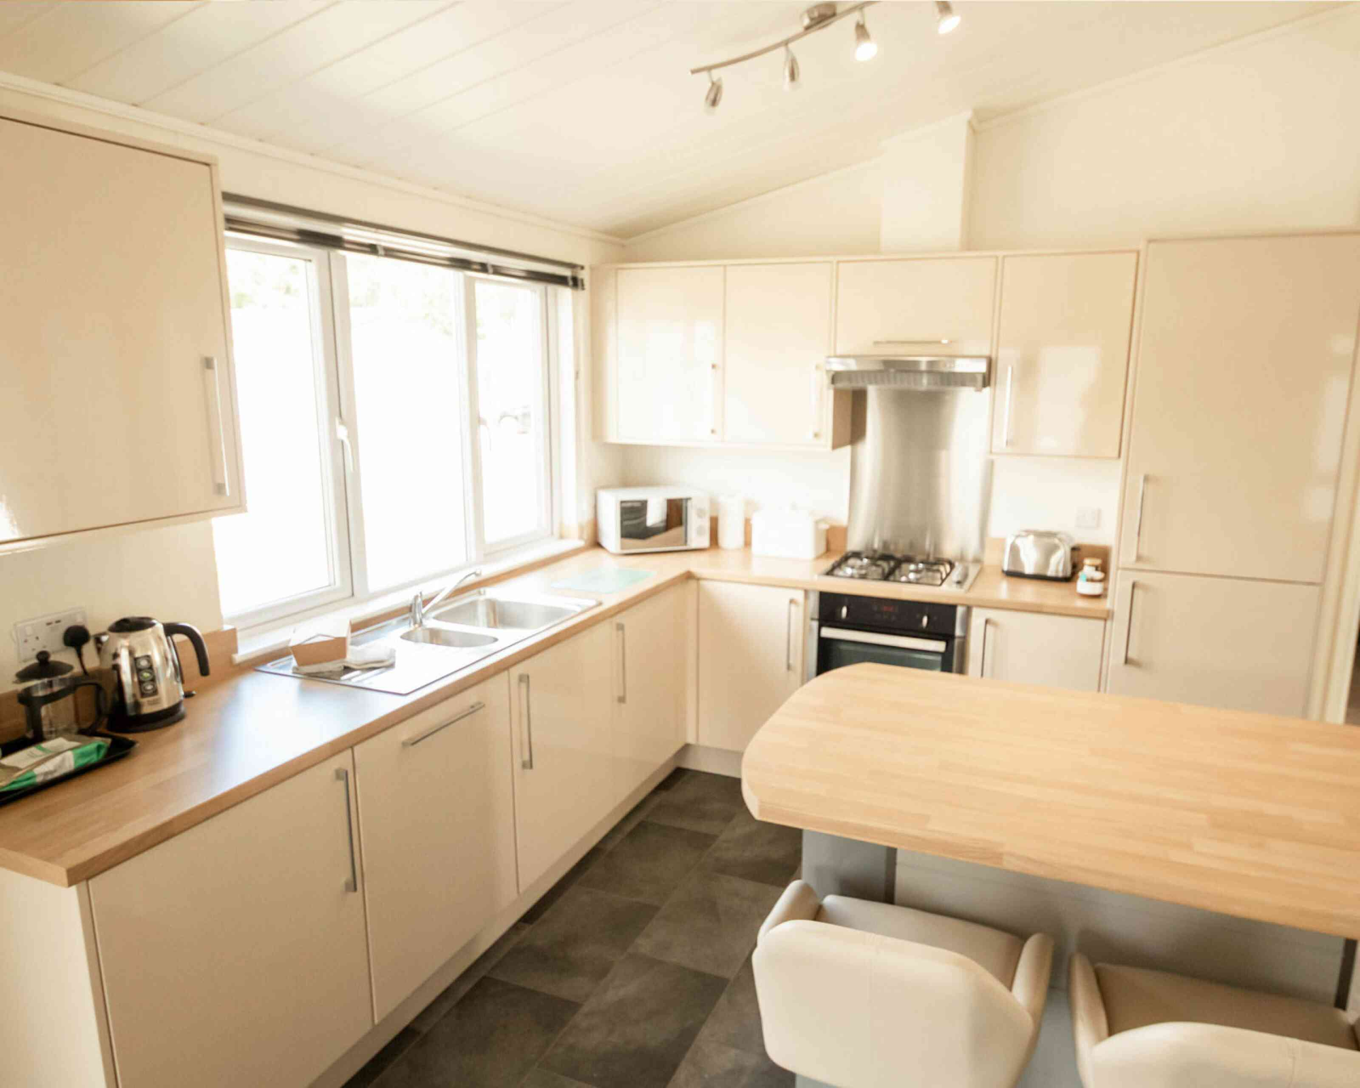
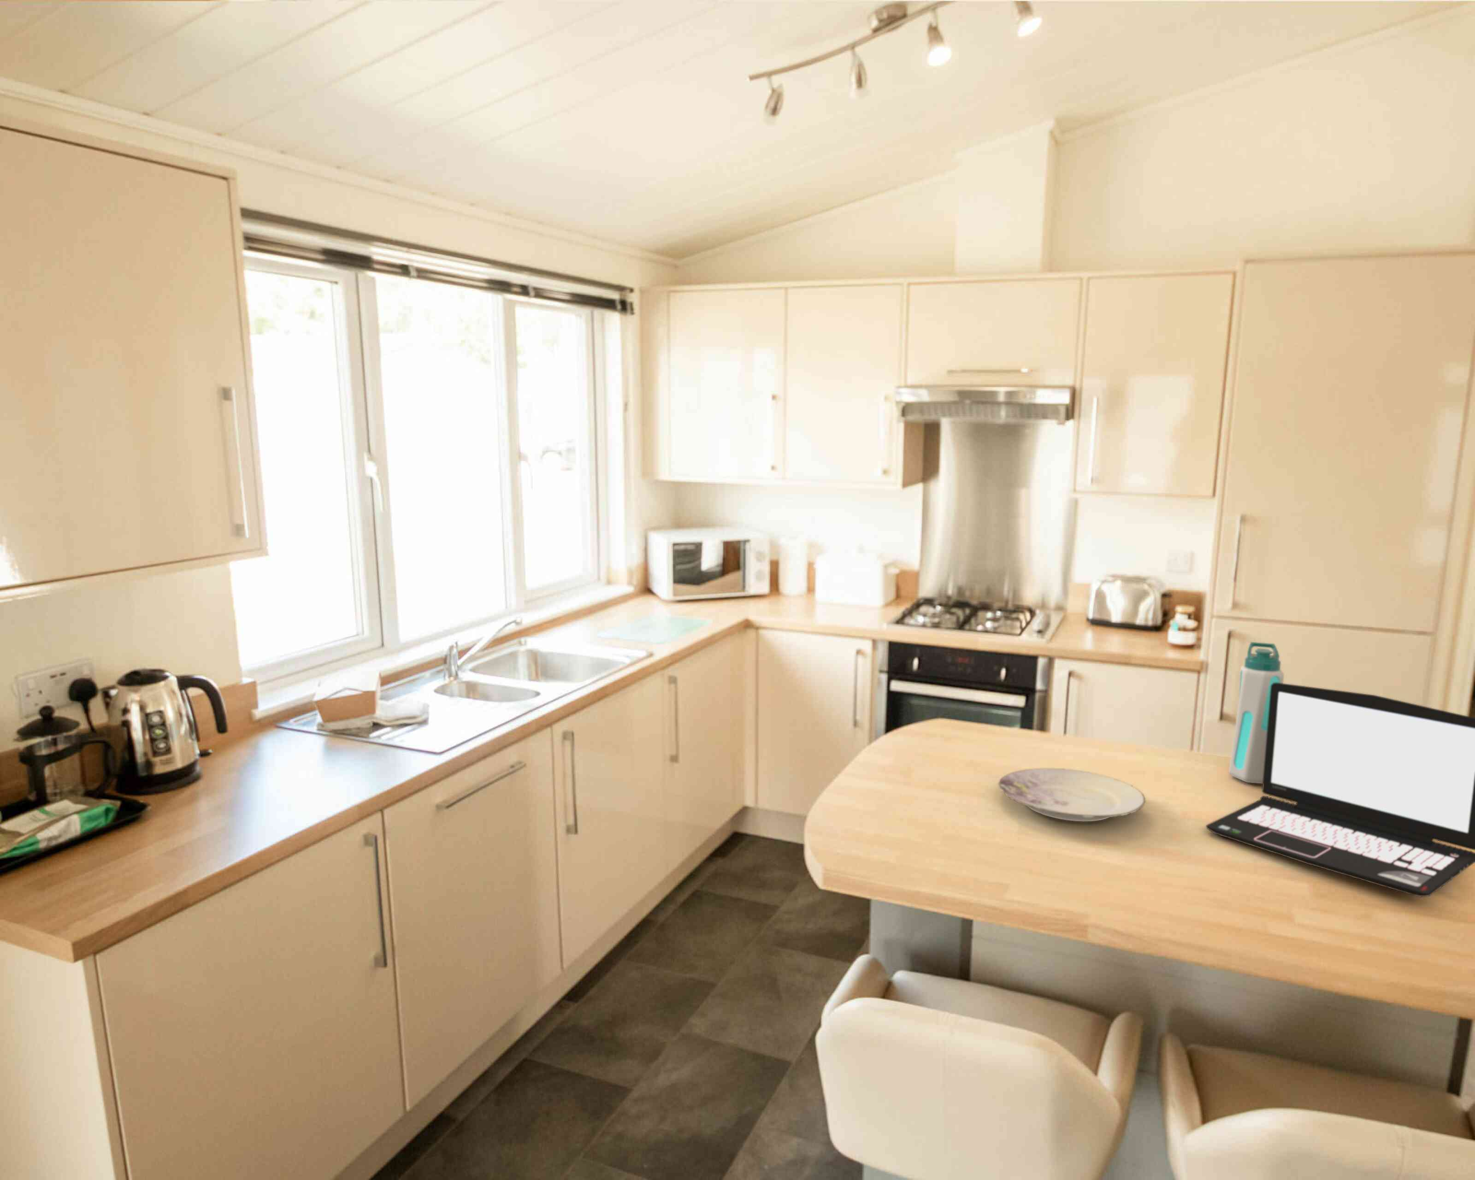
+ plate (1070, 797)
+ water bottle (1257, 713)
+ laptop (1341, 779)
